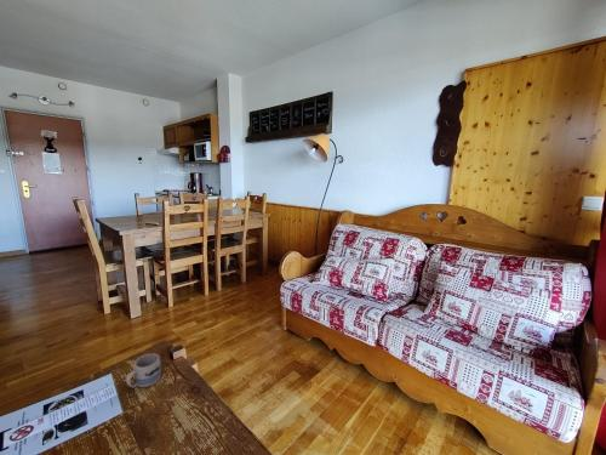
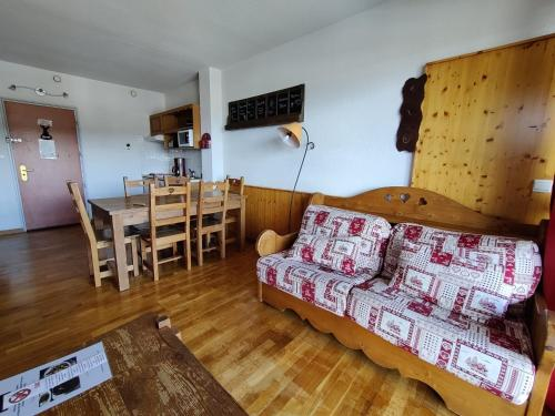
- mug (143, 371)
